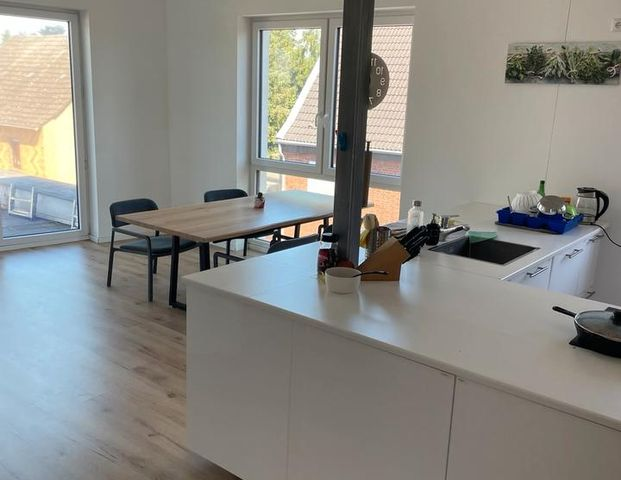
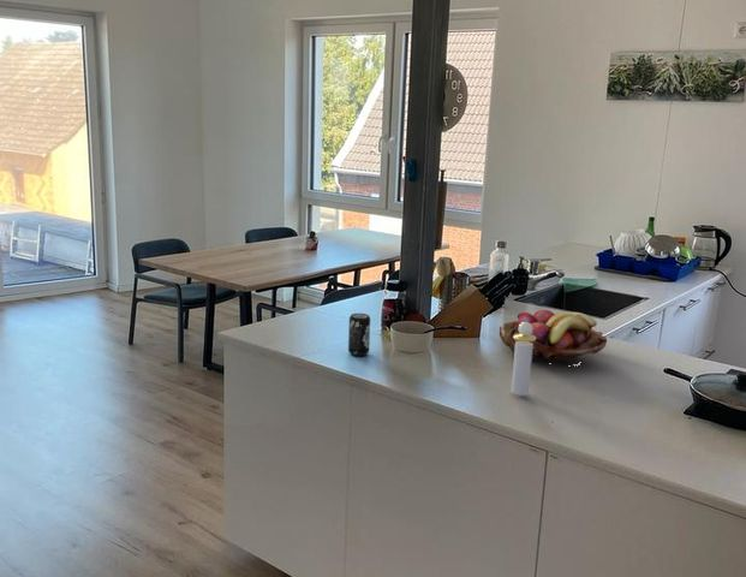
+ beverage can (359, 334)
+ fruit basket (553, 333)
+ perfume bottle (523, 358)
